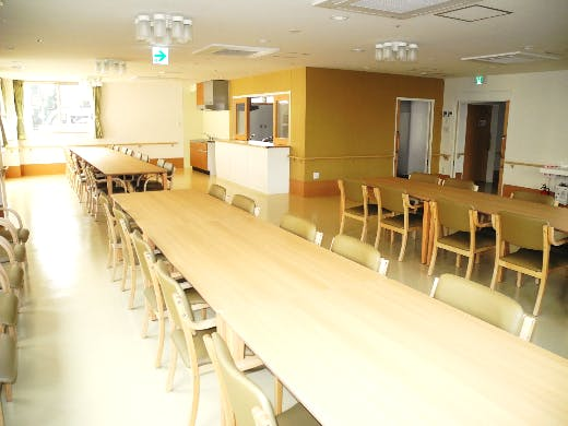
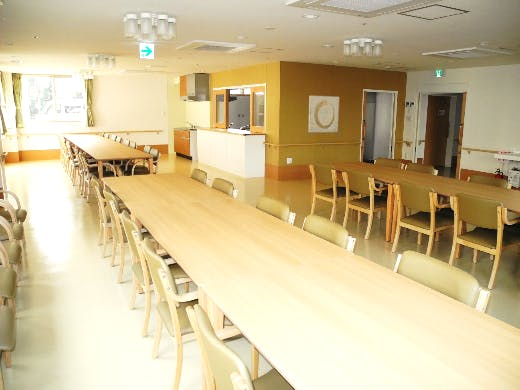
+ wall art (323, 114)
